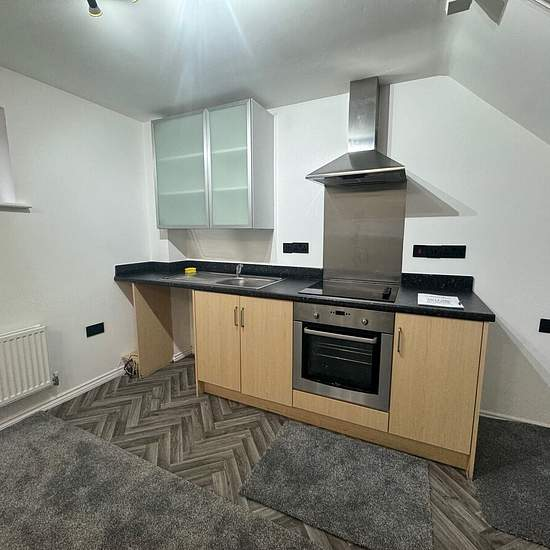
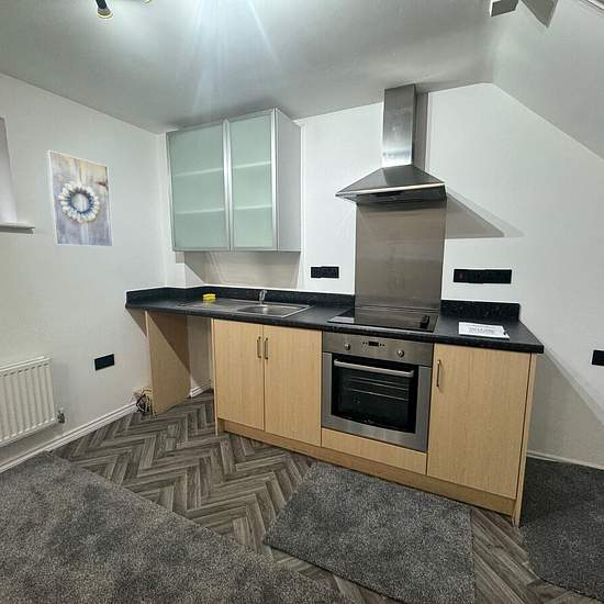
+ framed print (82, 202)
